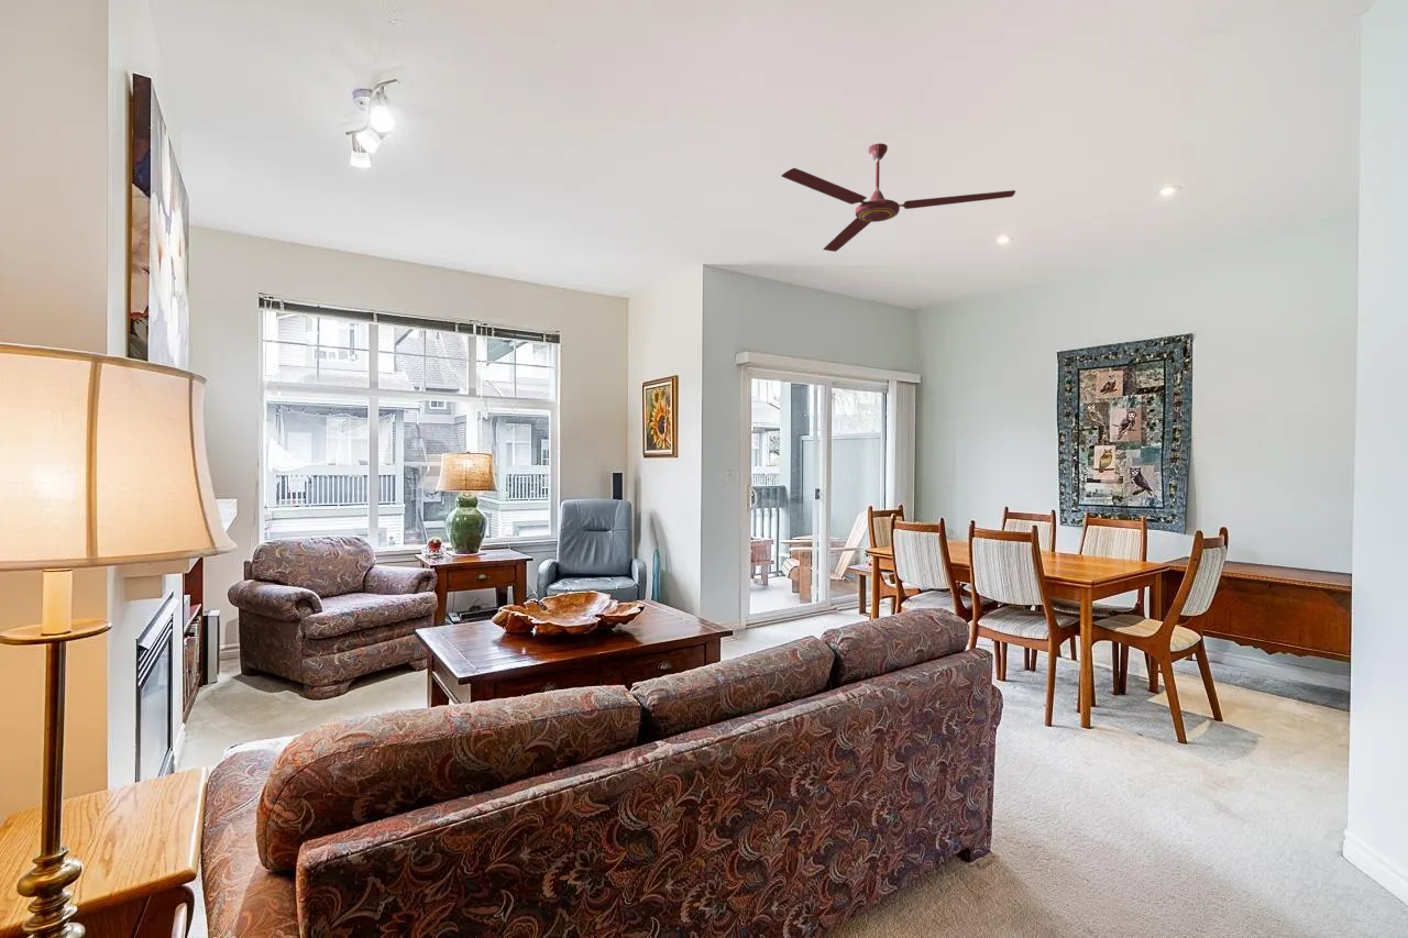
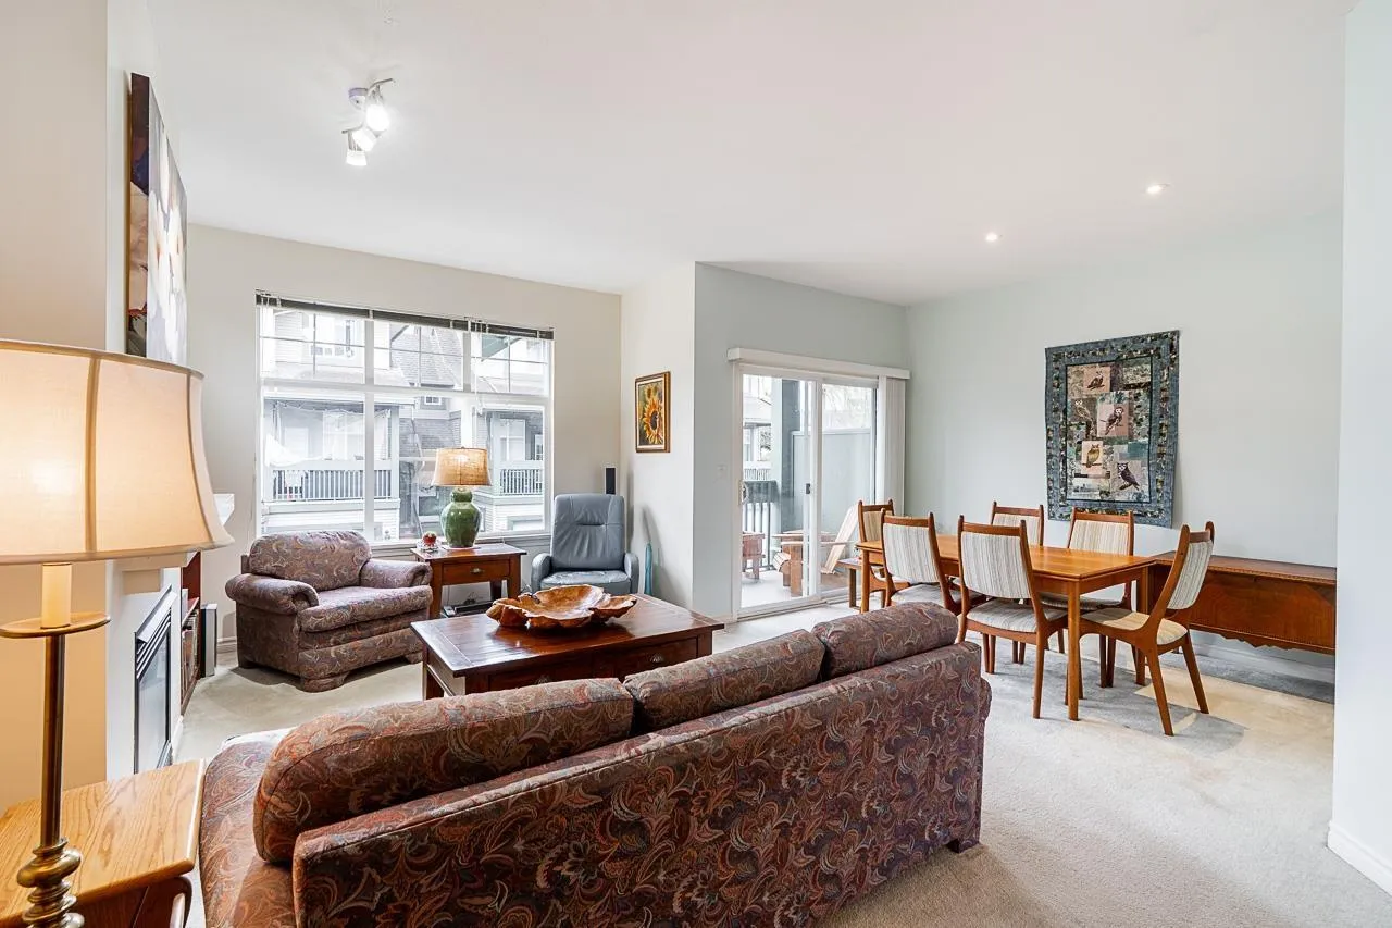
- ceiling fan (905, 201)
